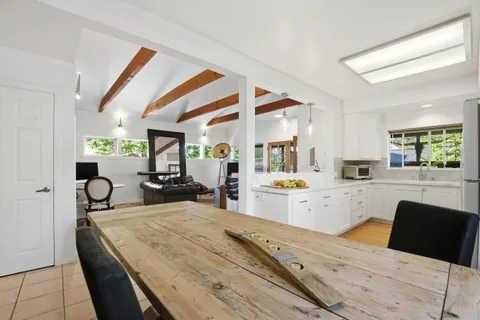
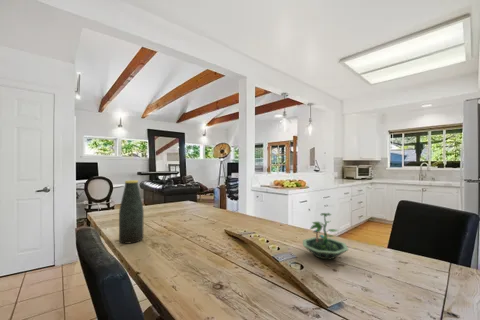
+ bottle (131, 210)
+ terrarium (324, 220)
